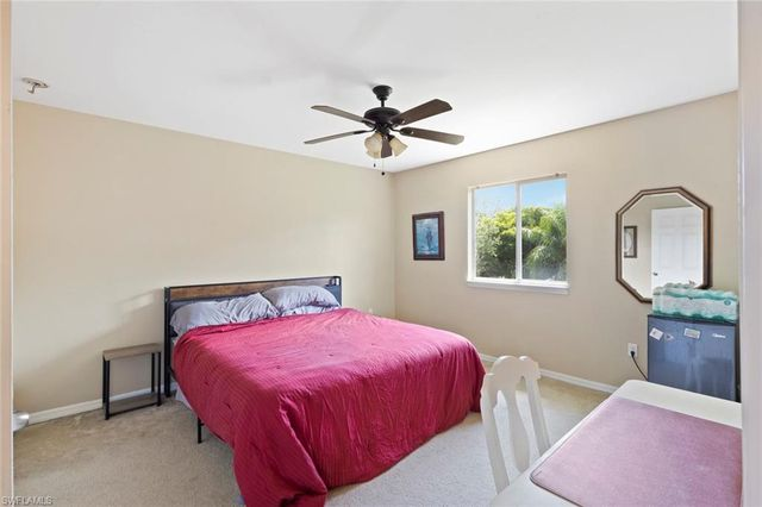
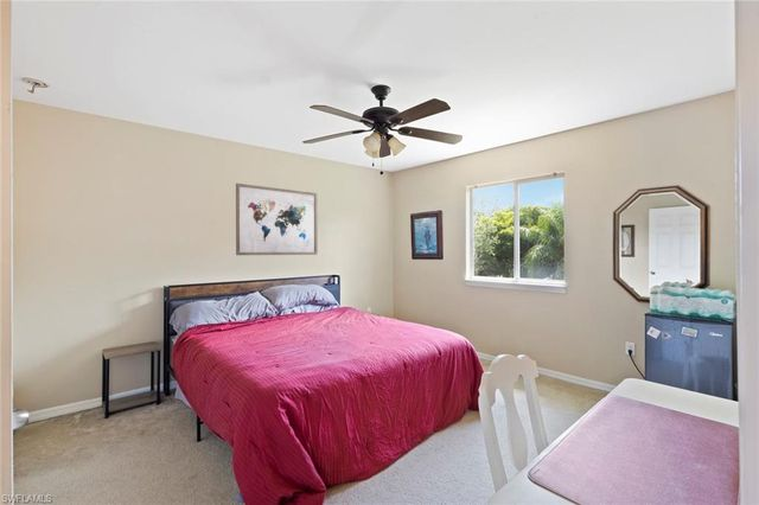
+ wall art (279, 222)
